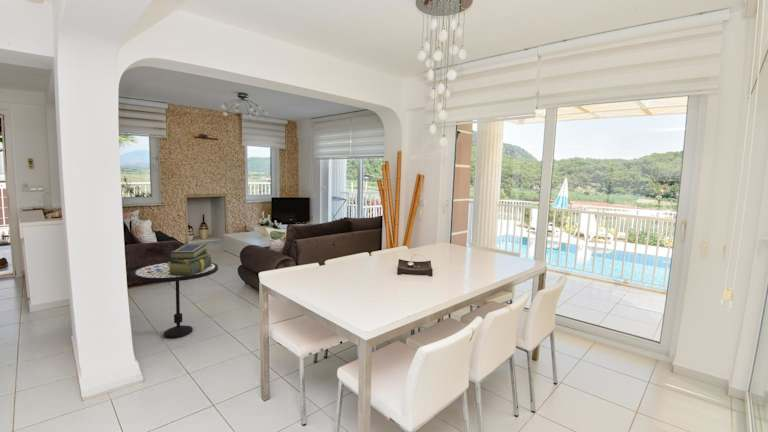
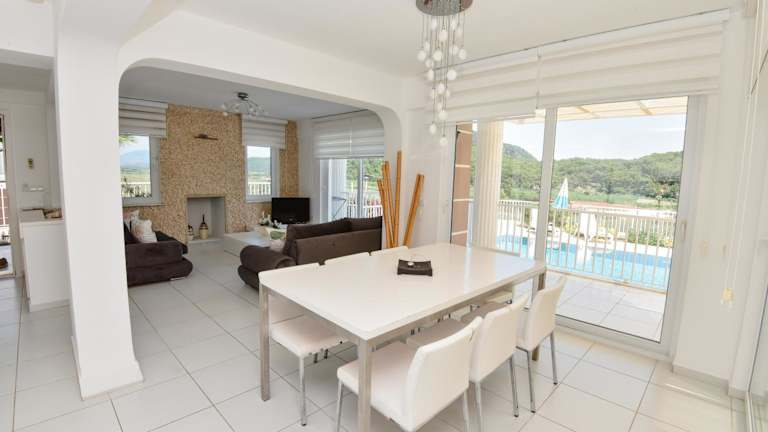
- stack of books (190, 259)
- side table (177, 300)
